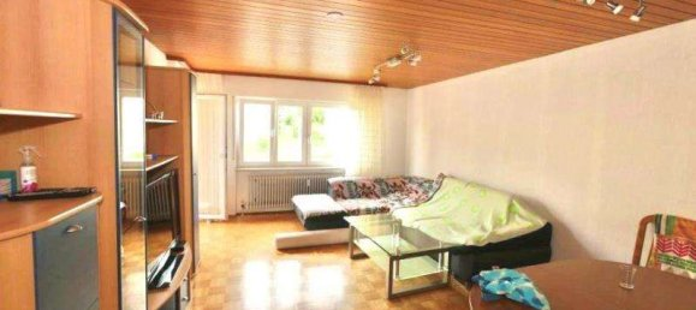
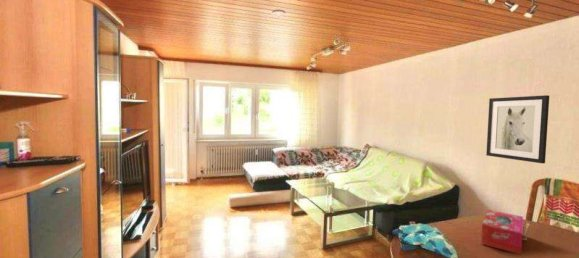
+ wall art (514, 128)
+ tissue box (503, 229)
